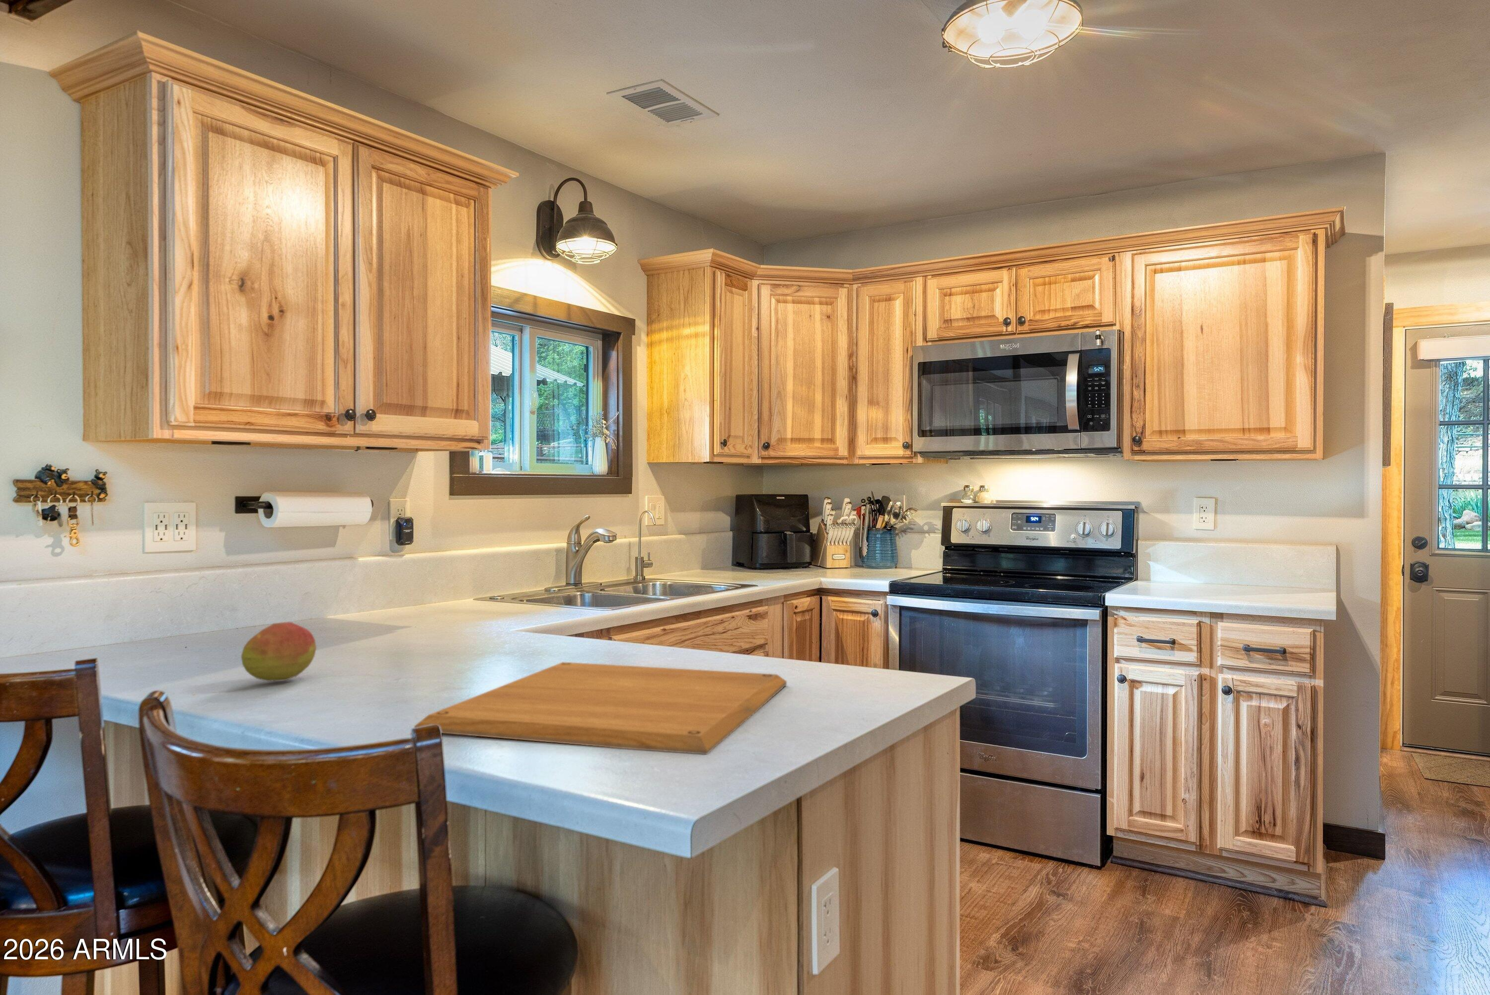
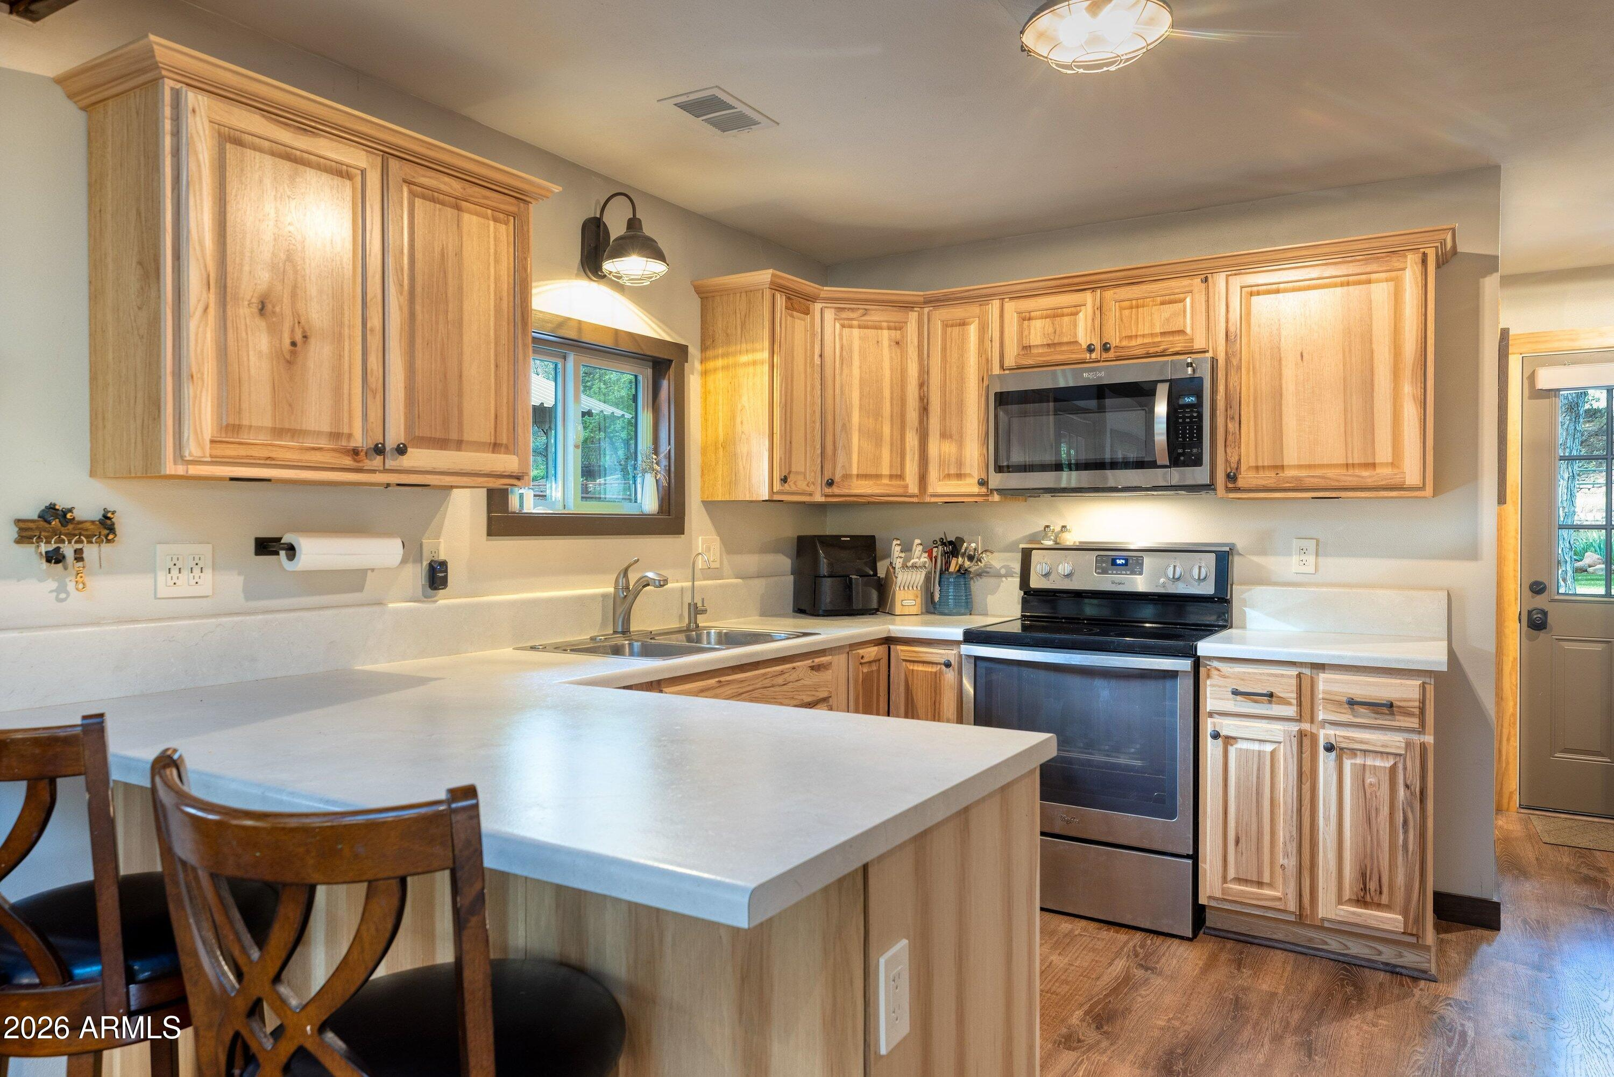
- chopping board (620, 698)
- fruit (280, 652)
